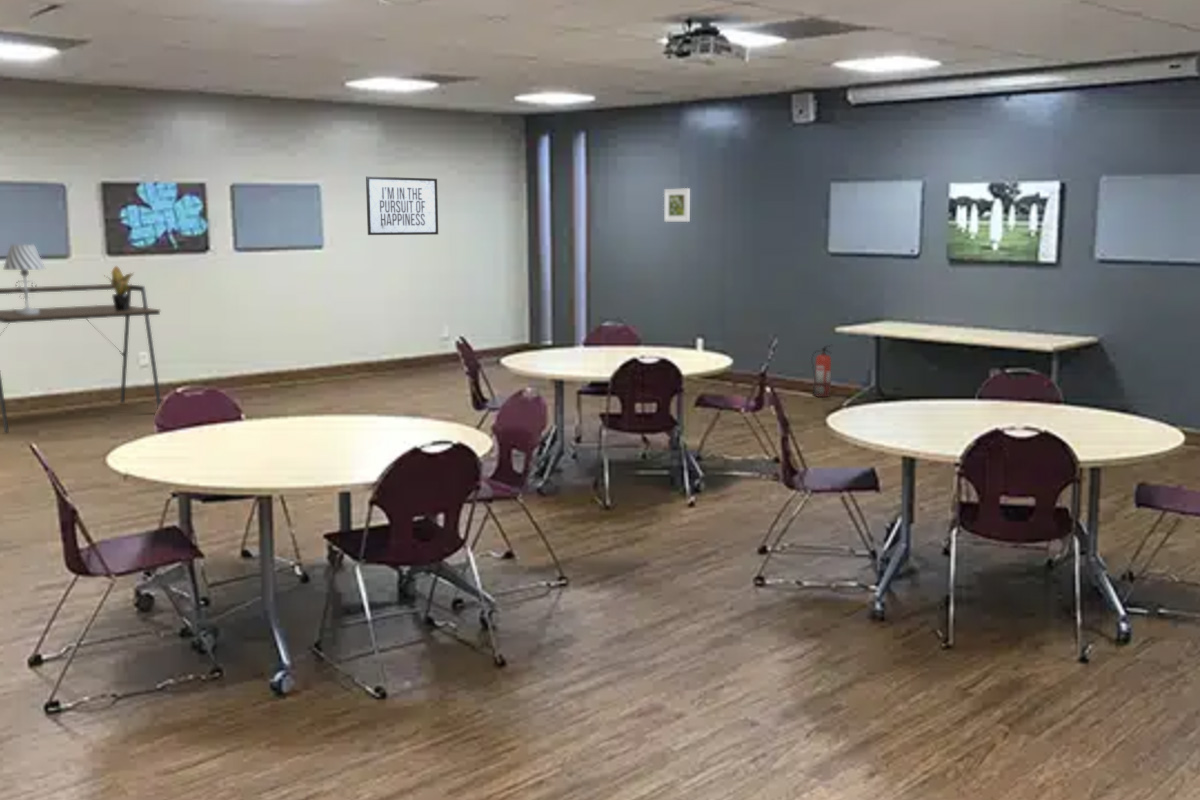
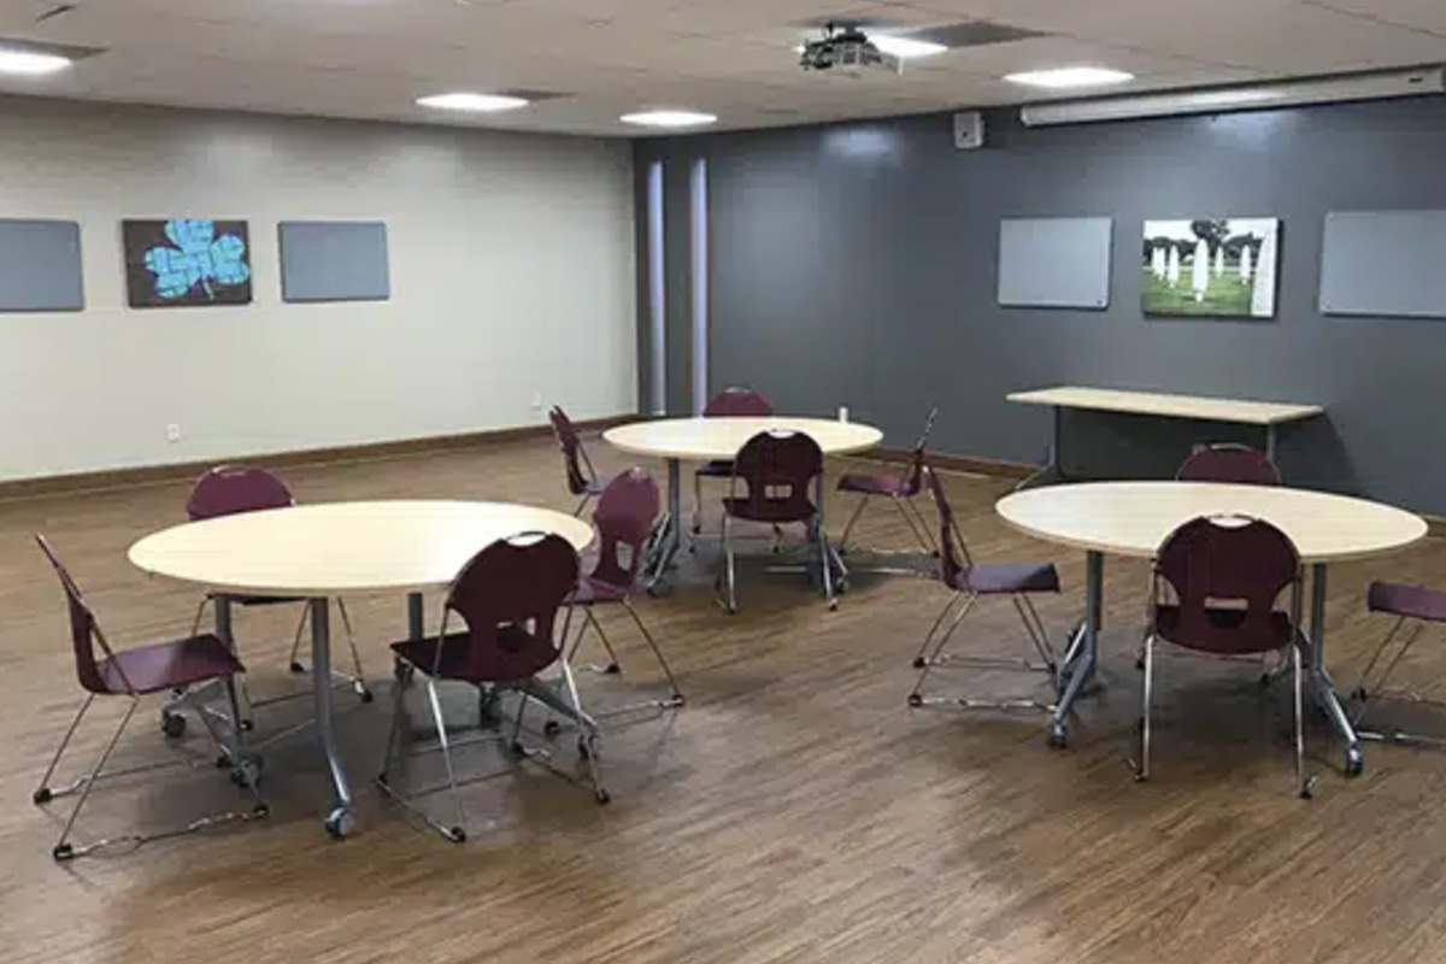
- mirror (403, 206)
- potted plant (121, 286)
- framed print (677, 205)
- desk (67, 319)
- table lamp (25, 278)
- fire extinguisher (821, 369)
